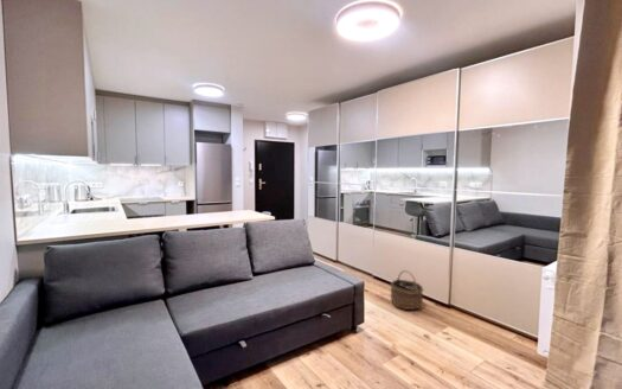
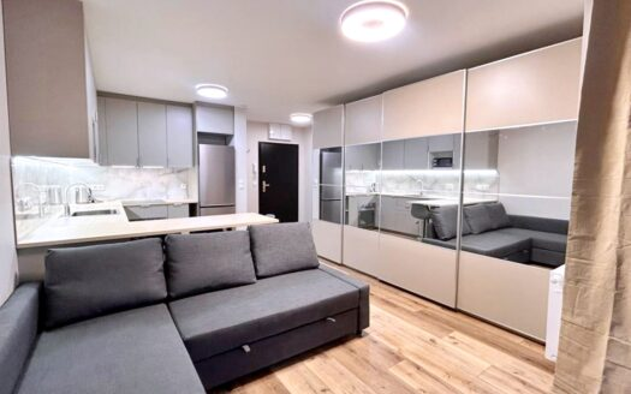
- wicker basket (405, 288)
